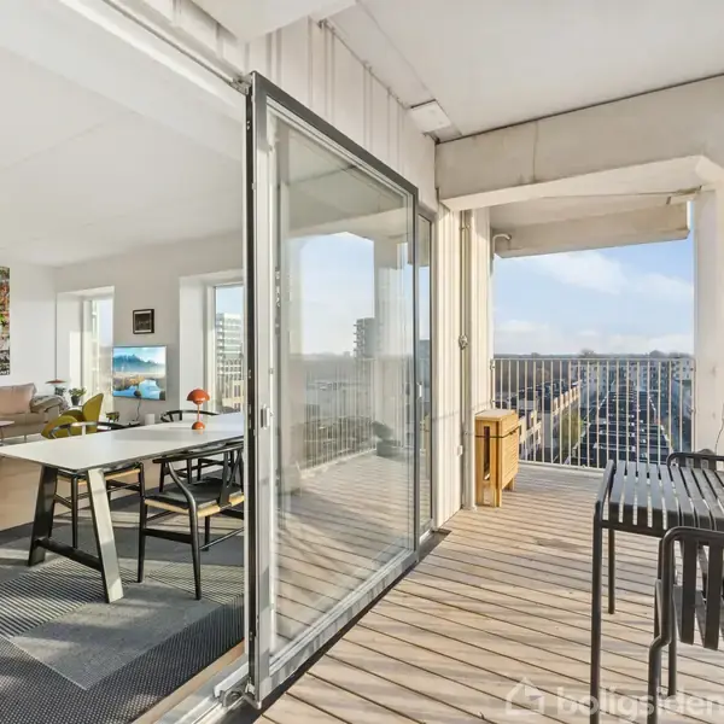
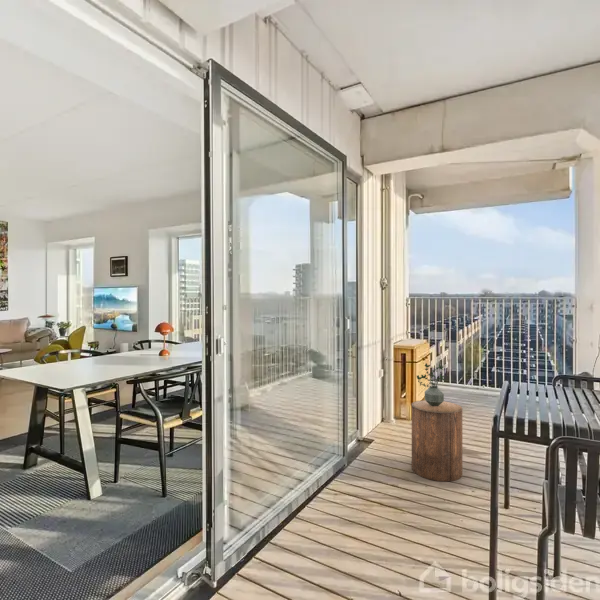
+ potted plant (431, 383)
+ stool (436, 438)
